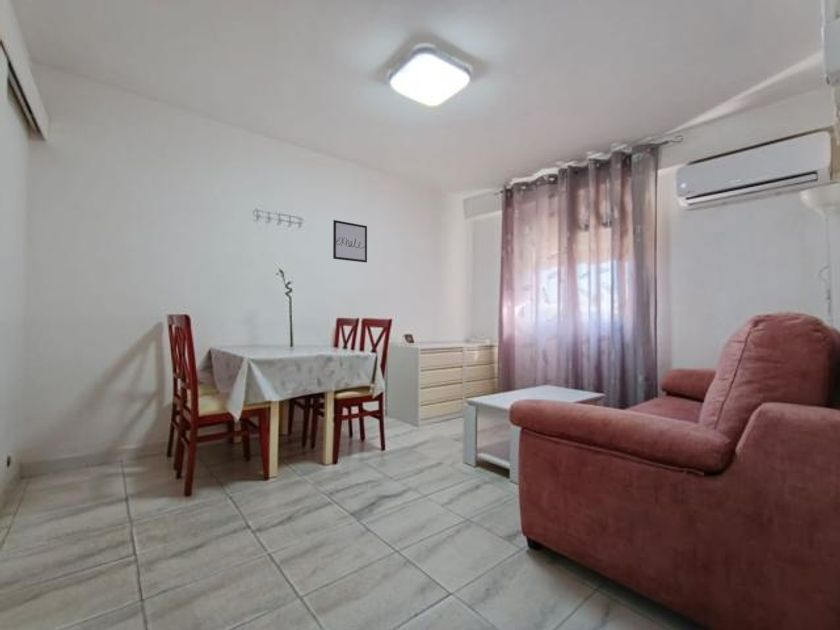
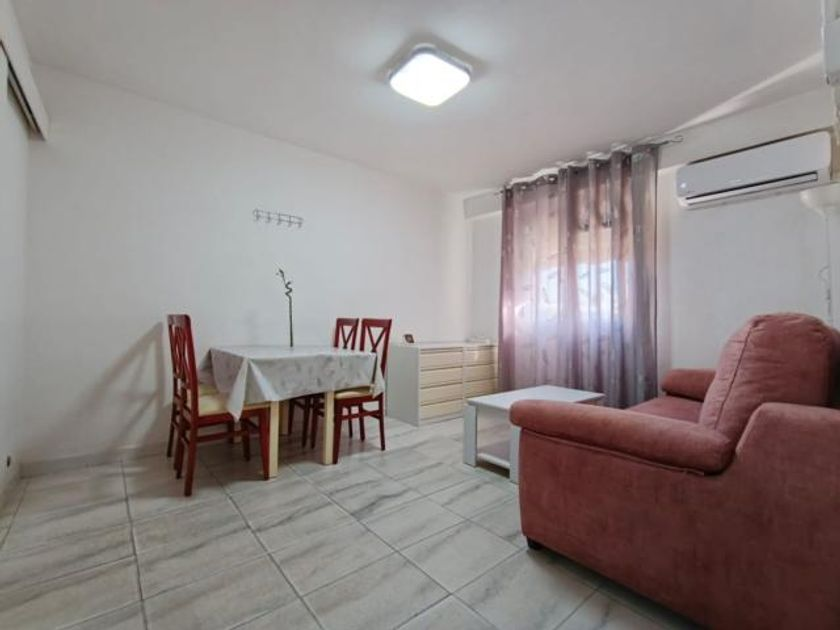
- wall art (350, 241)
